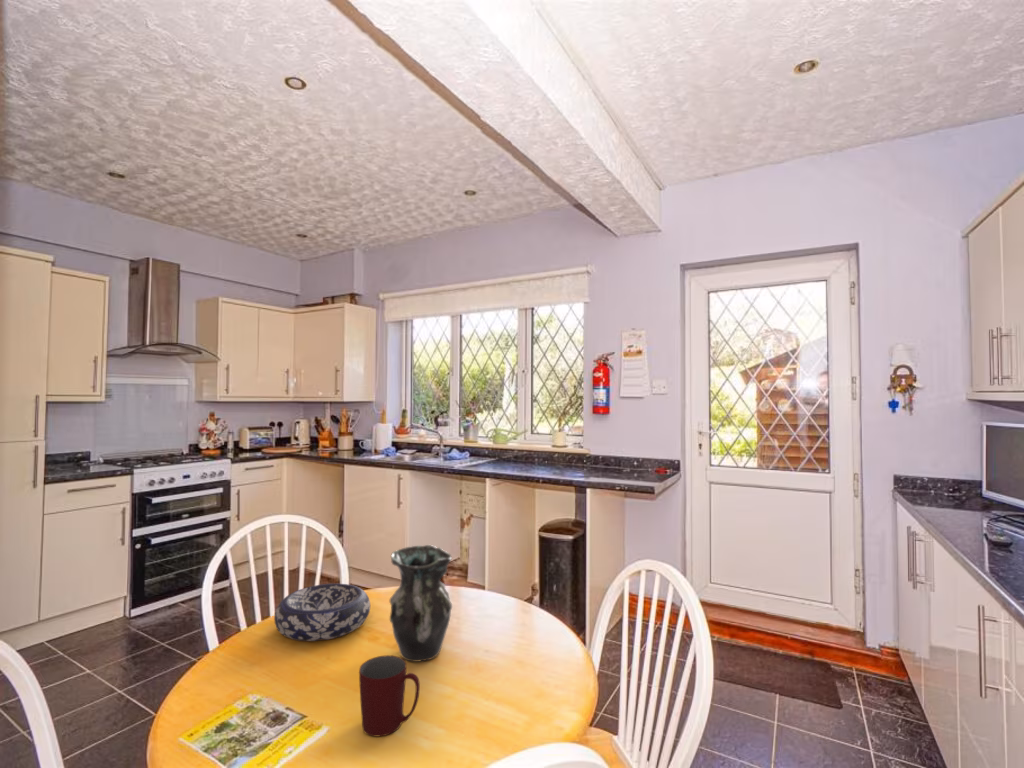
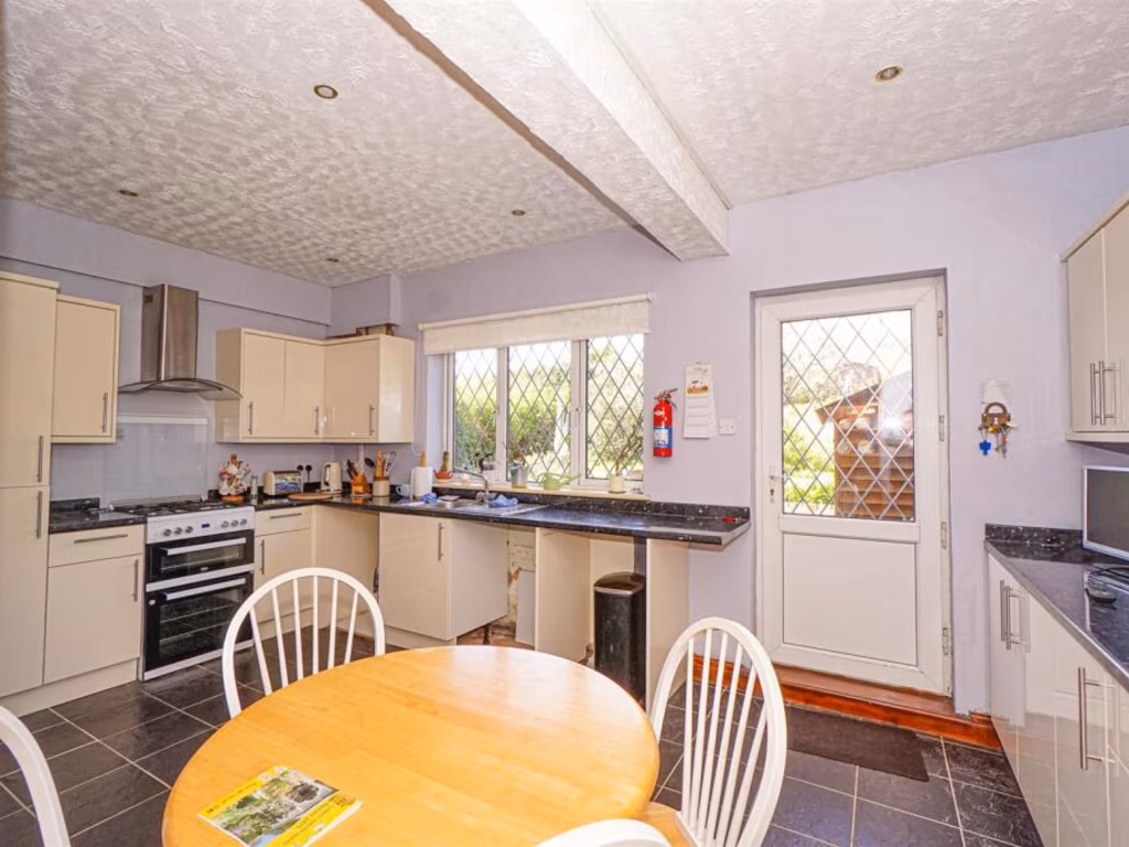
- vase (420, 602)
- mug (389, 696)
- decorative bowl (323, 611)
